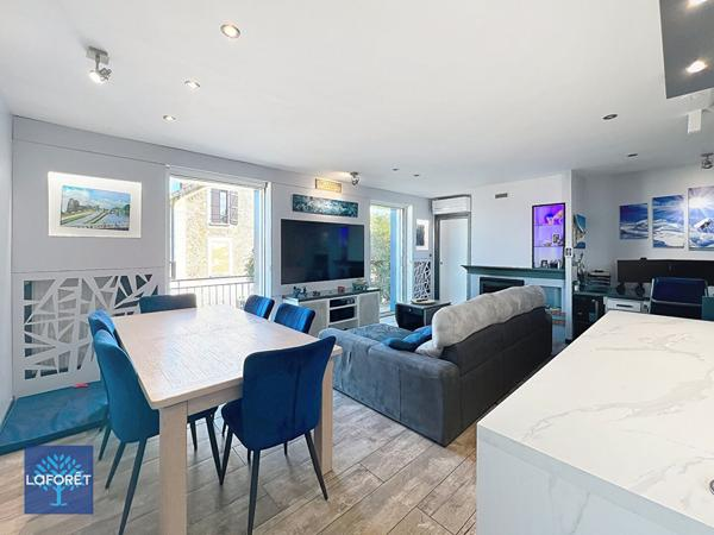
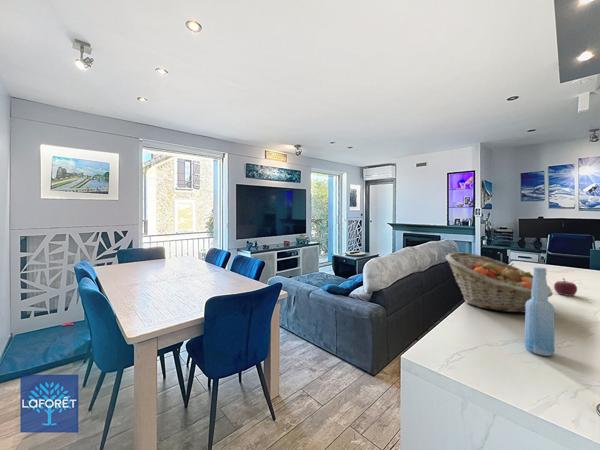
+ bottle (539, 309)
+ fruit basket (494, 278)
+ fruit (565, 286)
